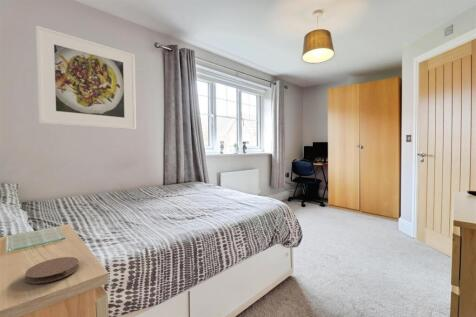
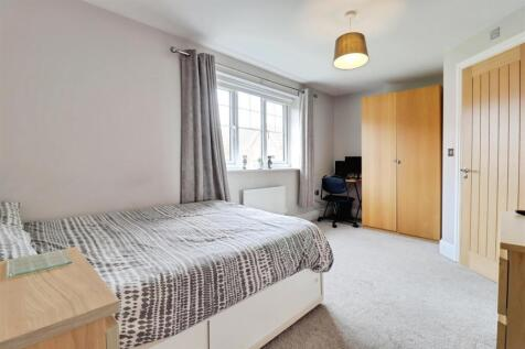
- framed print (92, 84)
- coaster (53, 269)
